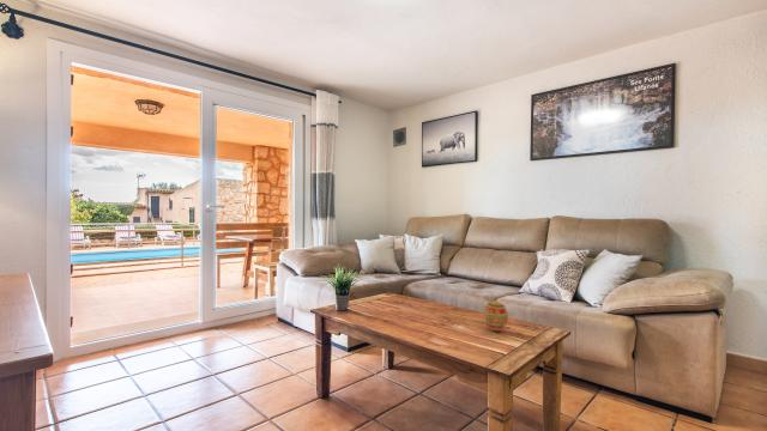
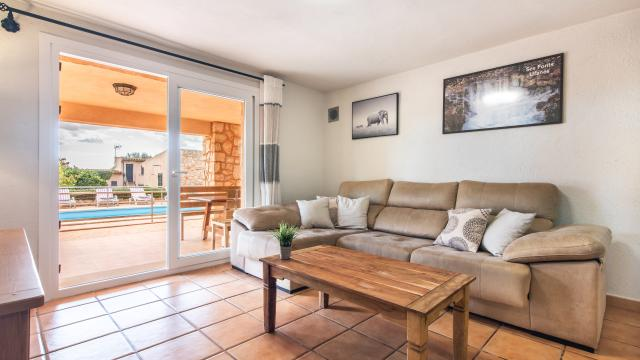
- decorative egg (495, 314)
